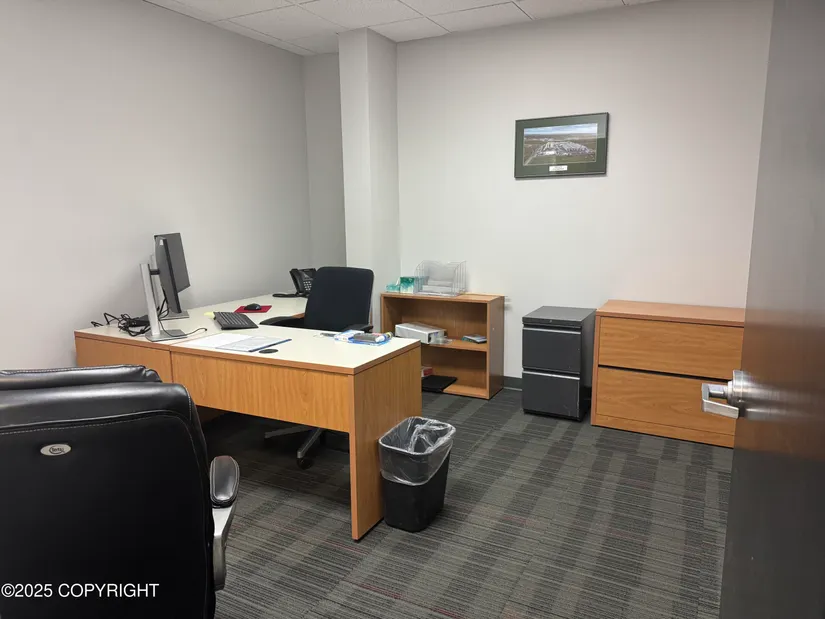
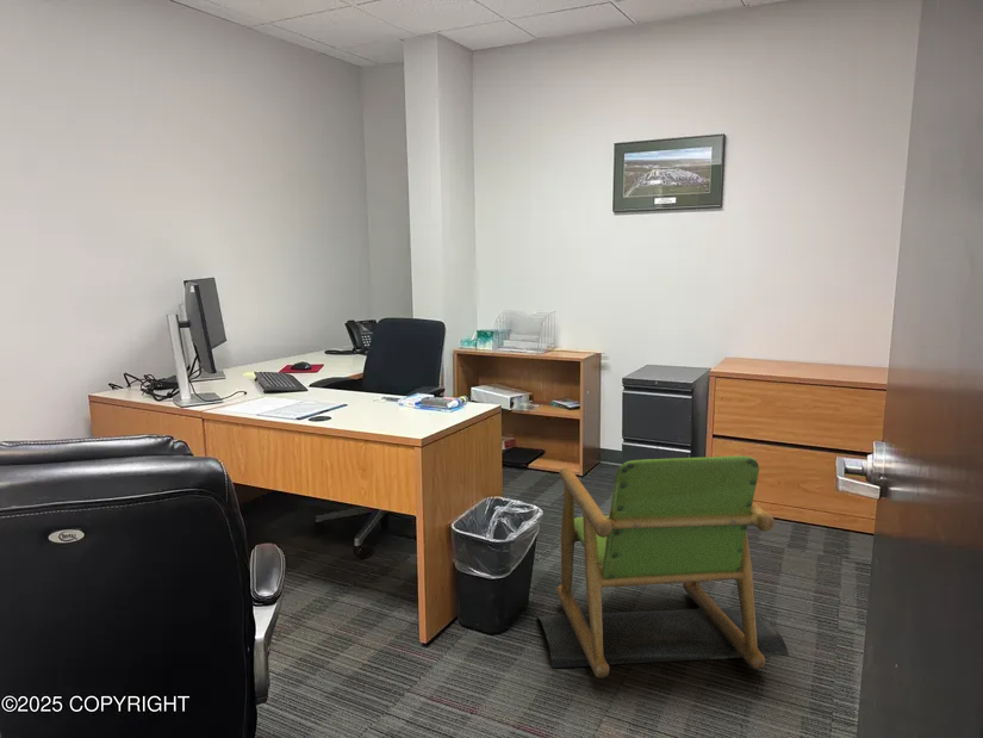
+ chair (658, 537)
